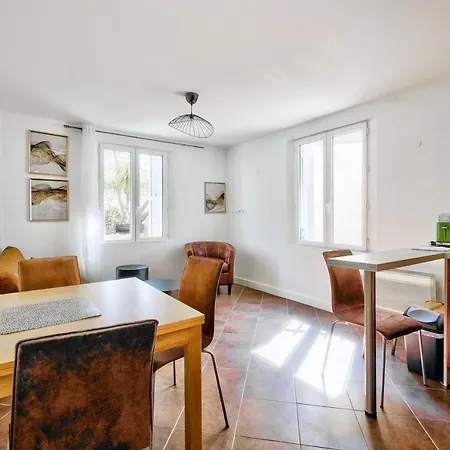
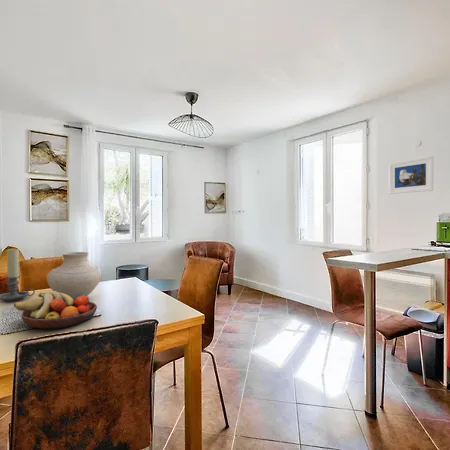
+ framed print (409, 176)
+ fruit bowl (60, 306)
+ candle holder (16, 273)
+ vase (75, 275)
